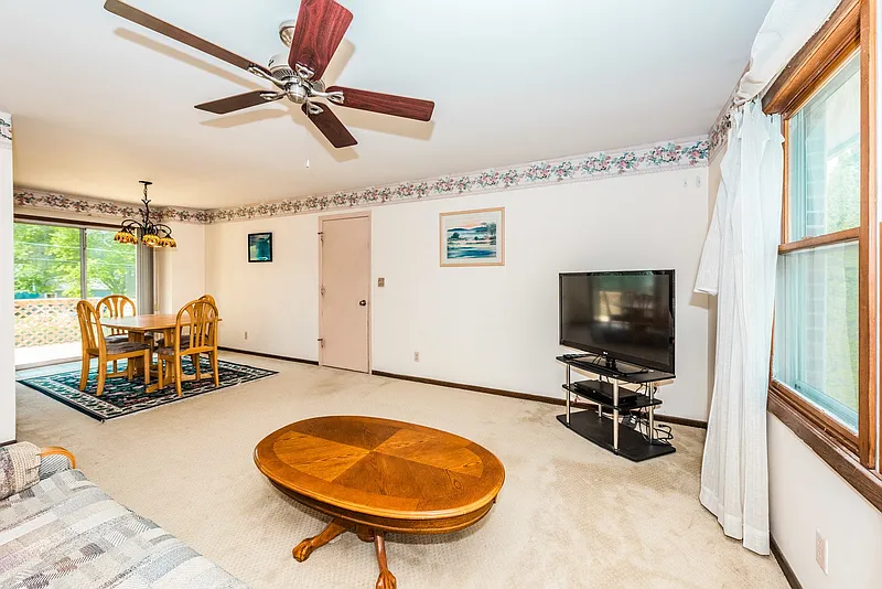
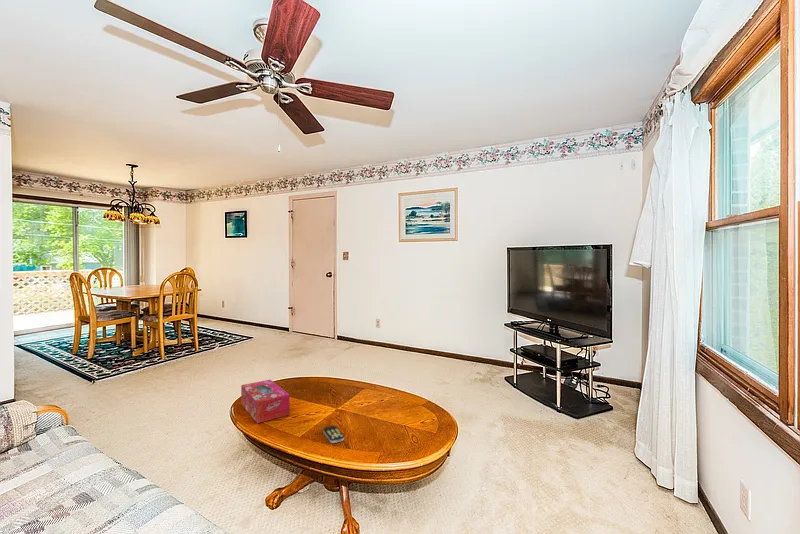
+ tissue box (264, 399)
+ remote control (333, 433)
